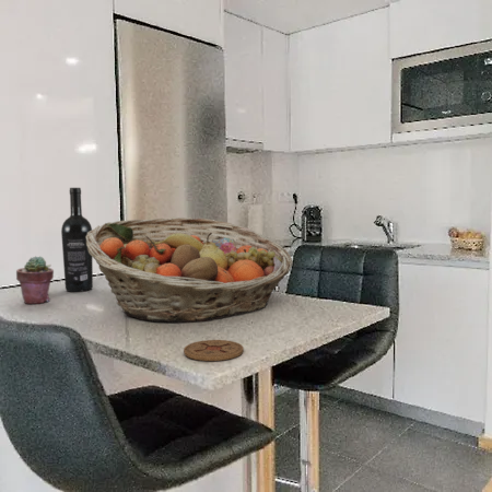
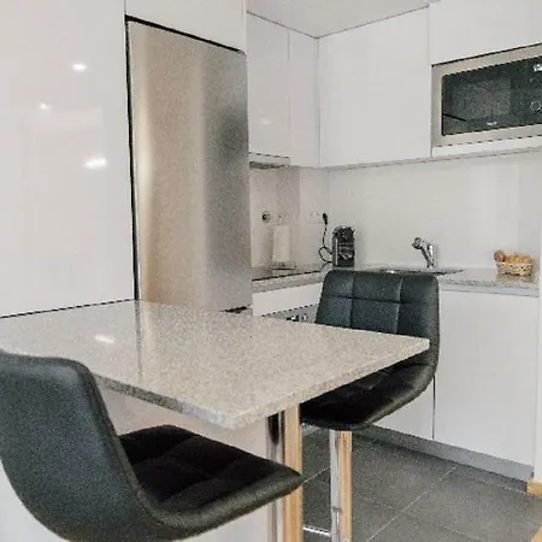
- fruit basket (192, 262)
- wine bottle (77, 238)
- coaster (213, 349)
- potted succulent (35, 279)
